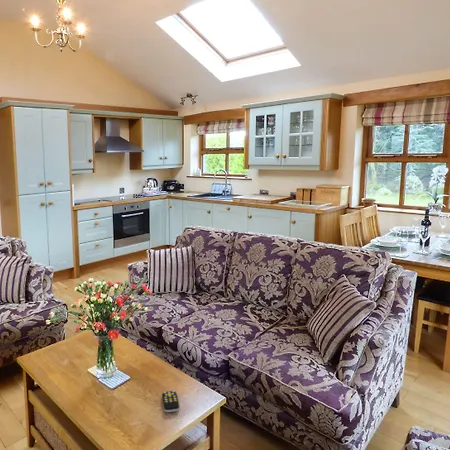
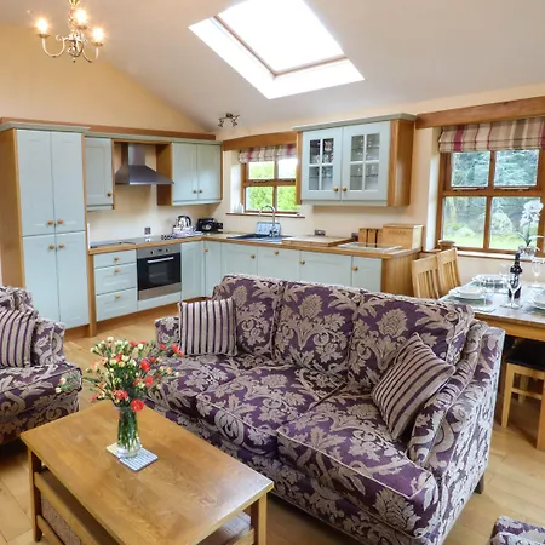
- remote control (170, 401)
